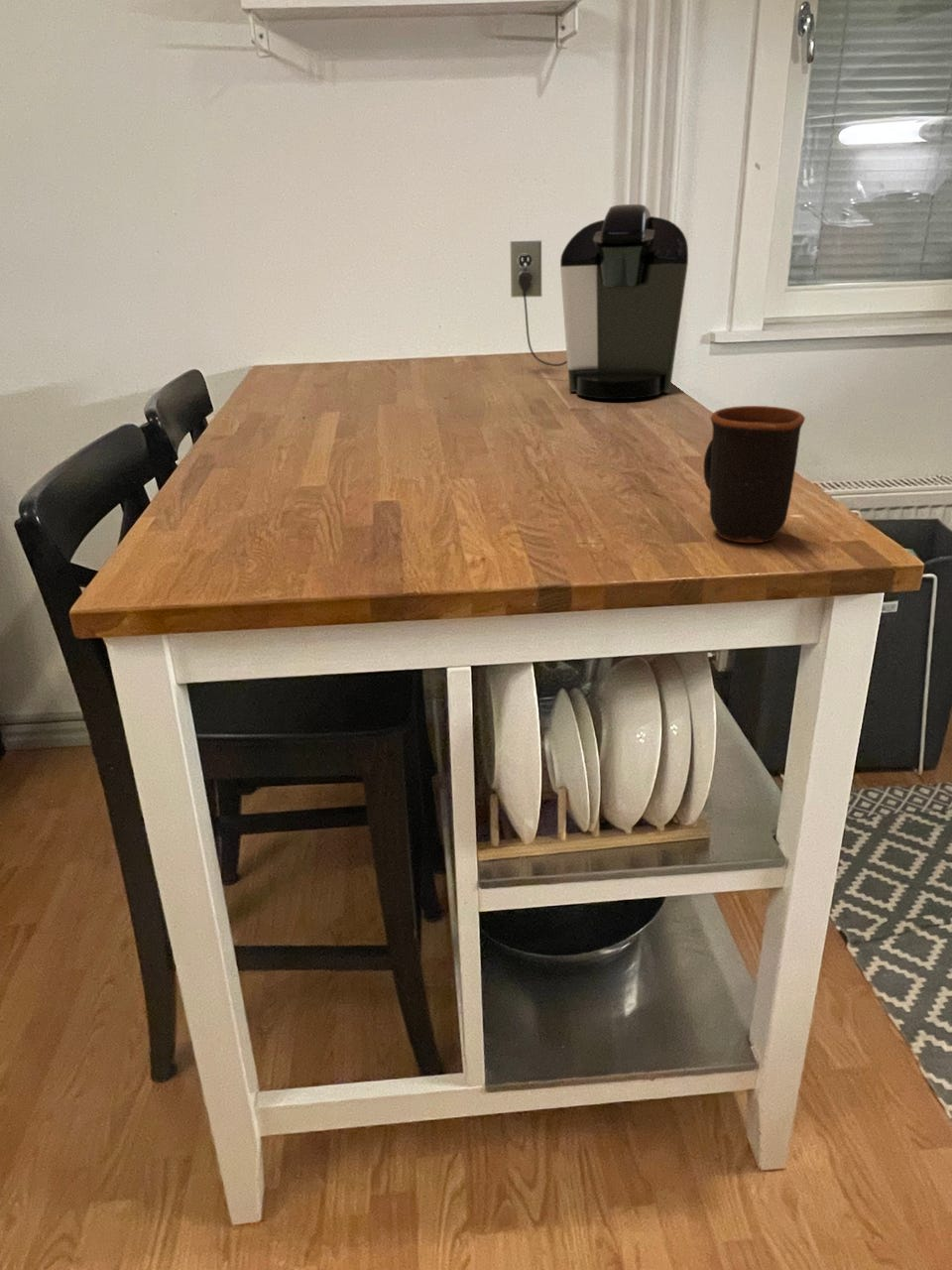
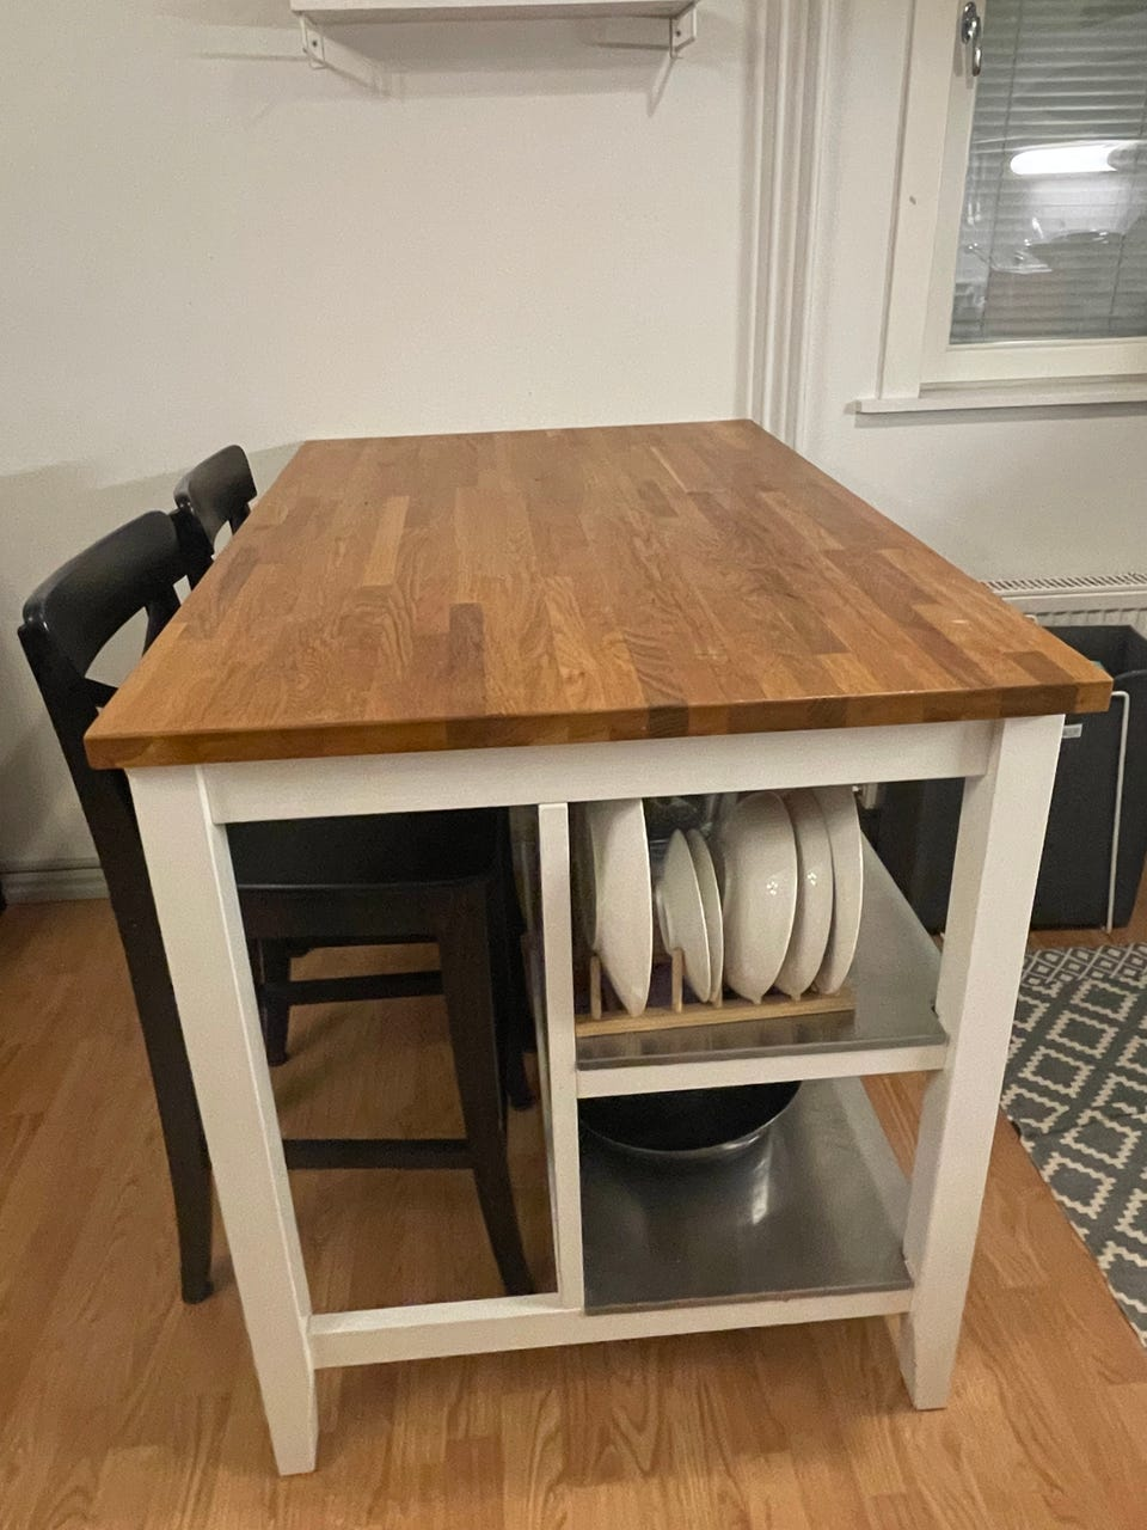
- mug (742, 470)
- coffee maker (590, 300)
